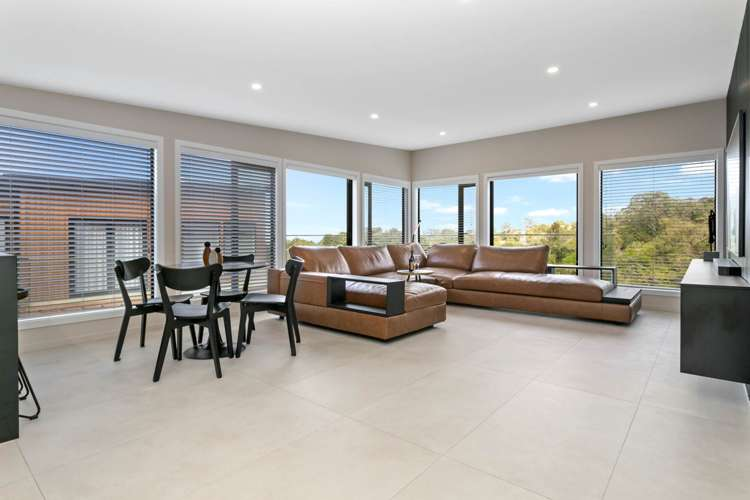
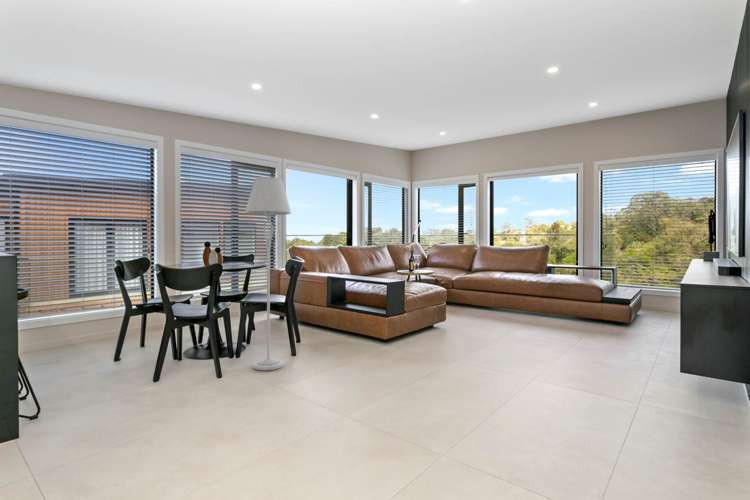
+ floor lamp (268, 272)
